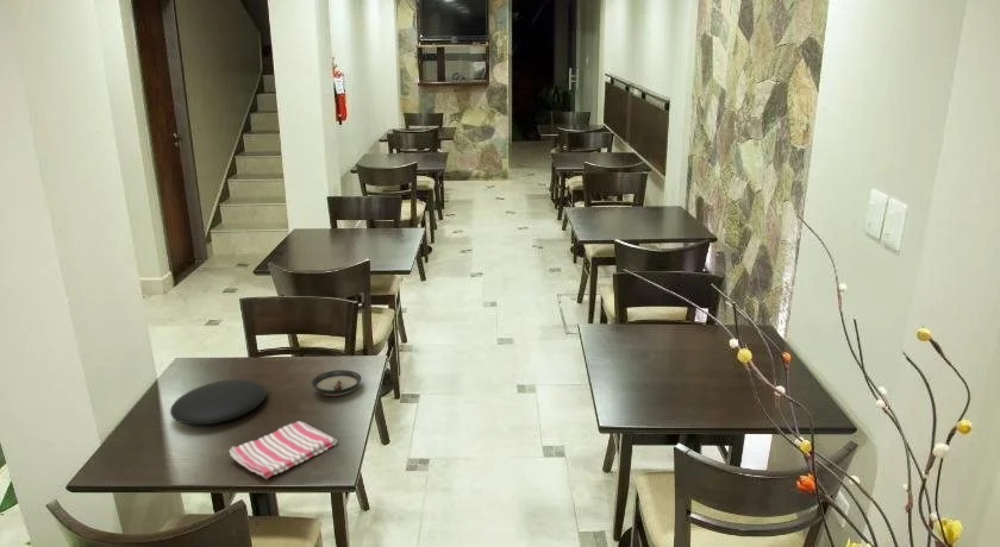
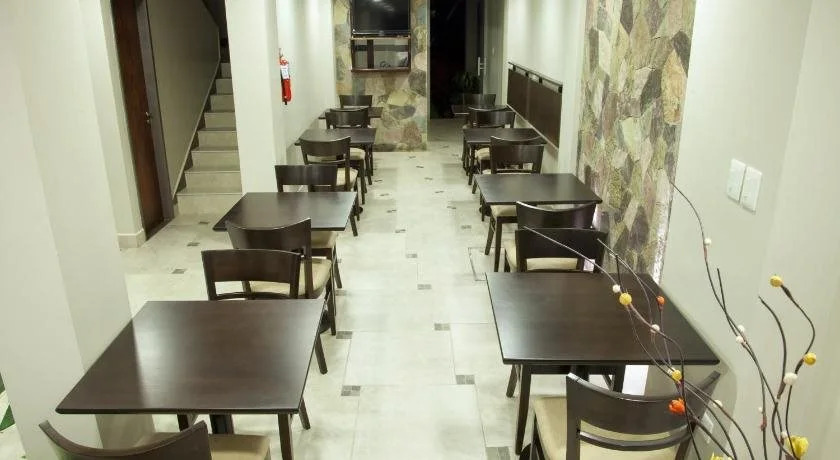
- plate (219, 401)
- dish towel (283, 446)
- saucer (337, 385)
